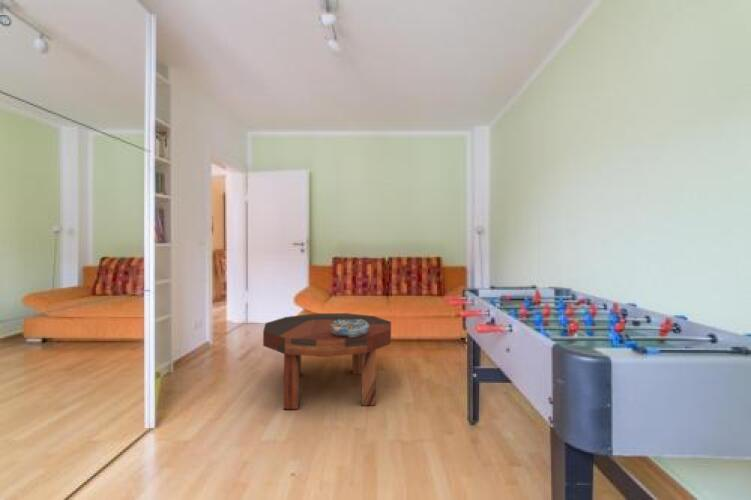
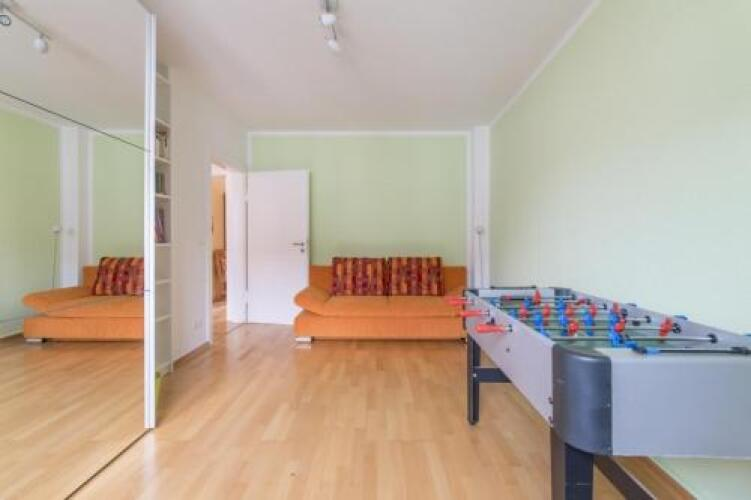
- coffee table (328, 356)
- decorative bowl (349, 327)
